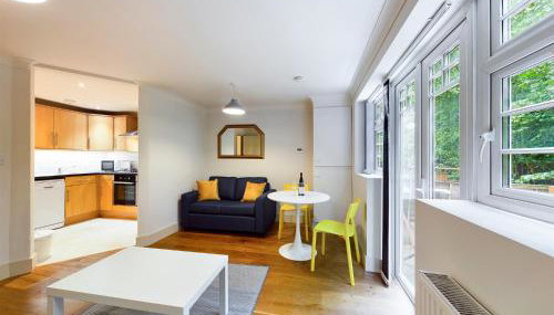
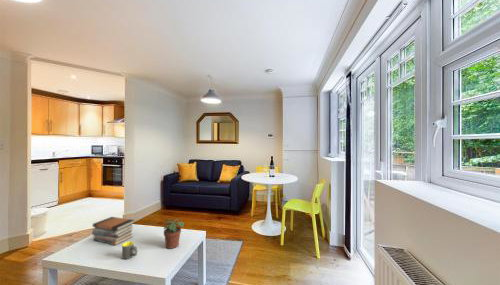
+ book stack (113, 230)
+ mug (130, 250)
+ potted plant (173, 233)
